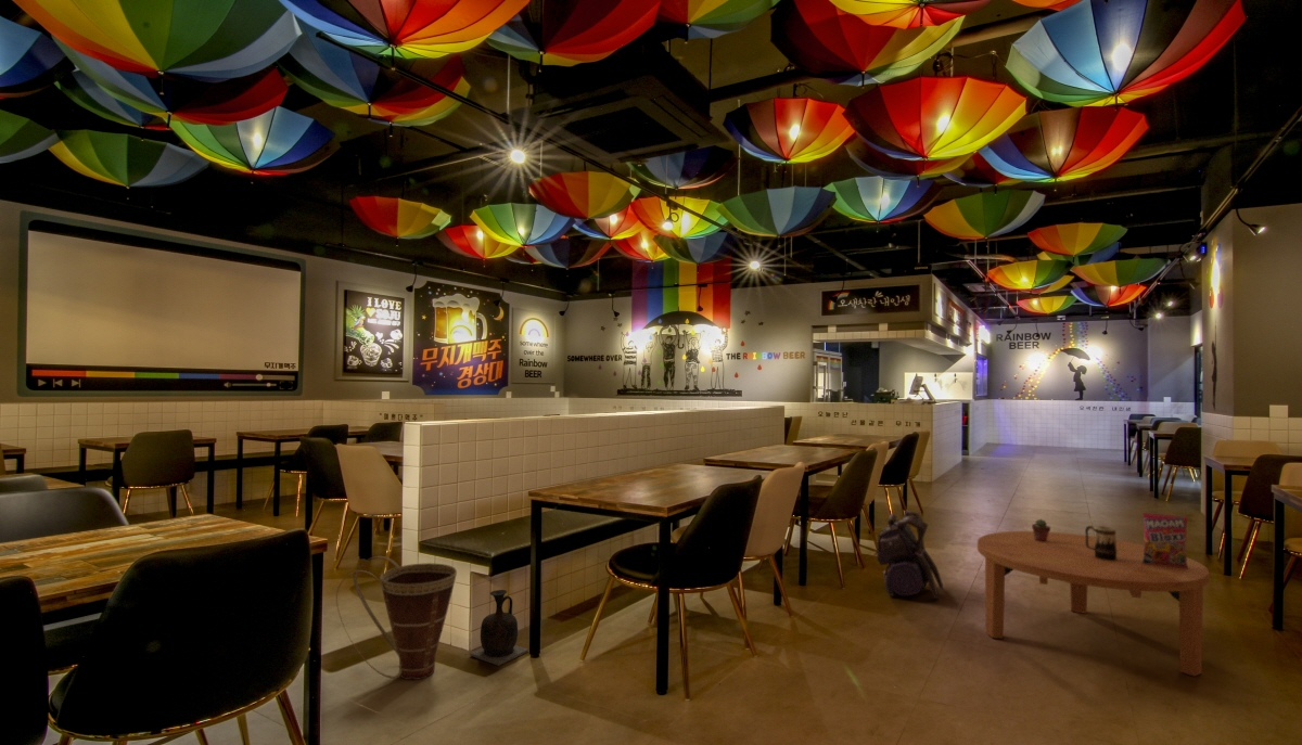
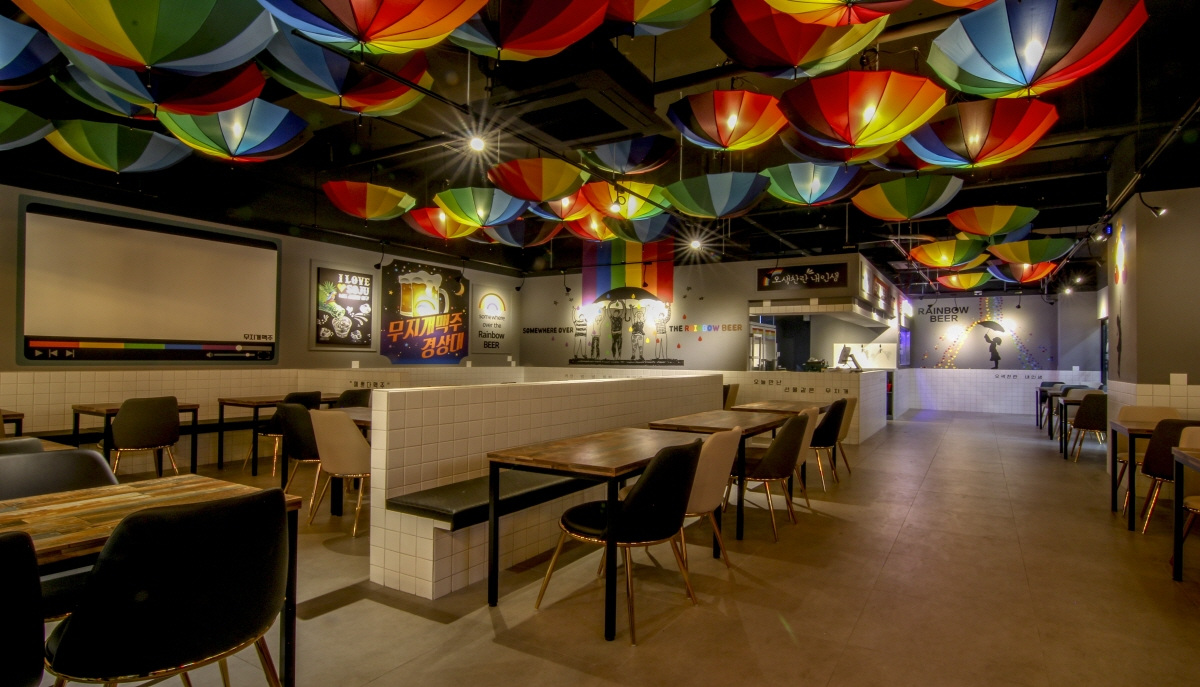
- backpack (906, 550)
- coffee table (1083, 594)
- beer mug (1100, 541)
- snack bag (1164, 539)
- vase (499, 622)
- potted succulent (1041, 529)
- basket (394, 618)
